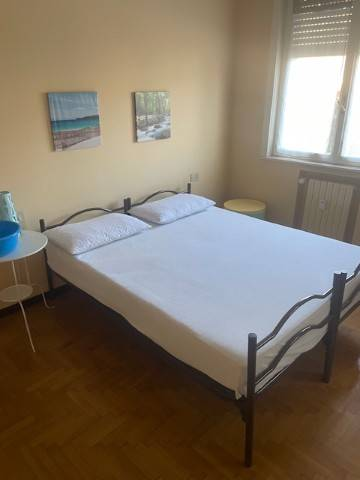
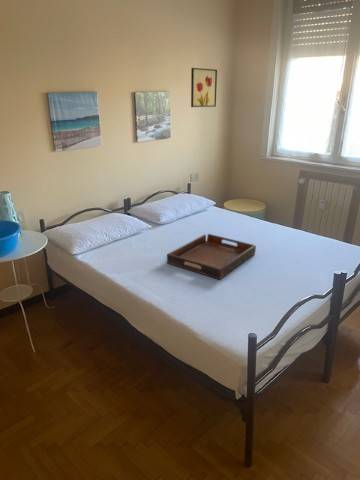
+ serving tray (212, 253)
+ wall art (203, 88)
